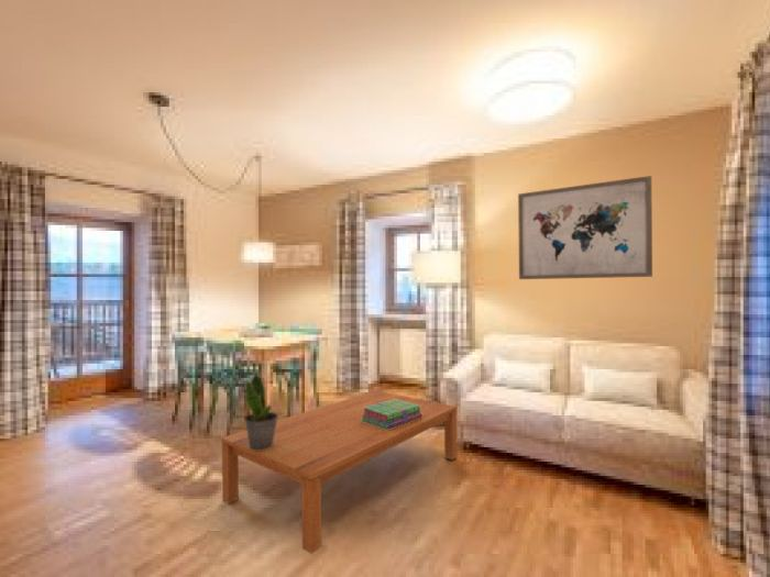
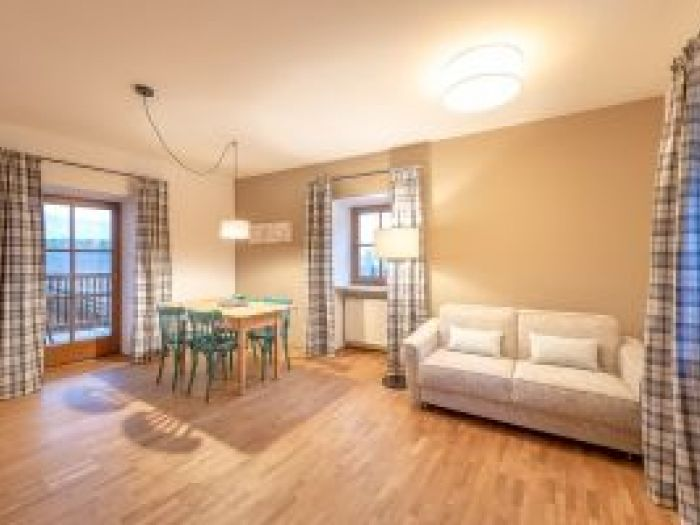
- coffee table (352, 448)
- wall art (580, 232)
- stack of books (392, 412)
- potted plant (261, 410)
